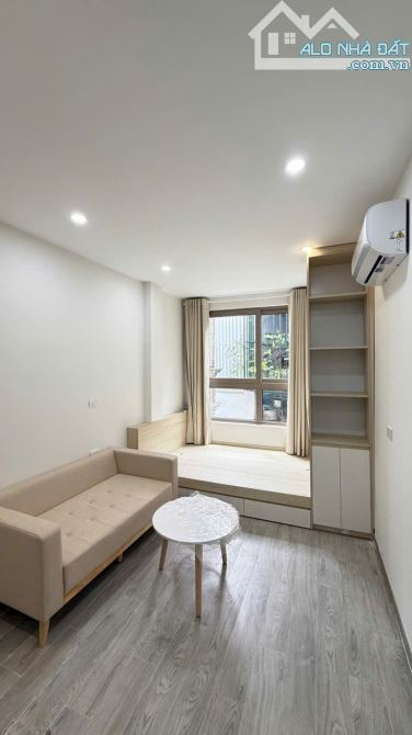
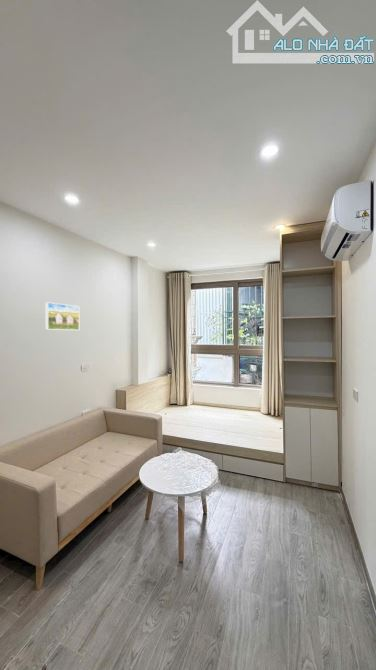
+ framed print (63, 317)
